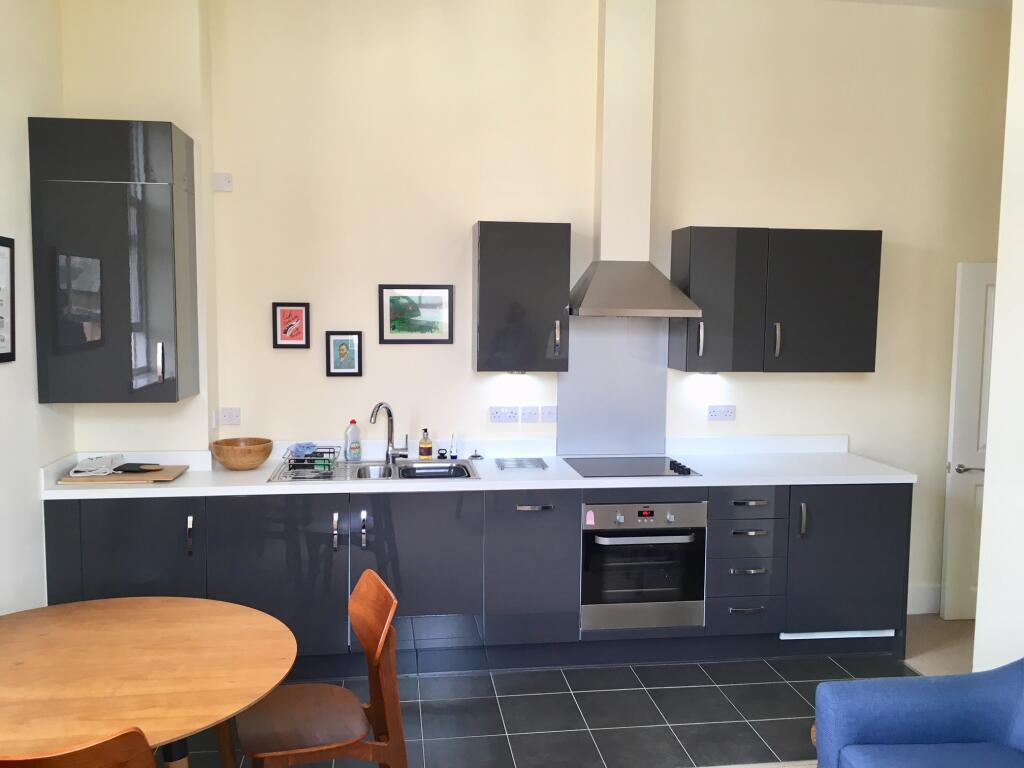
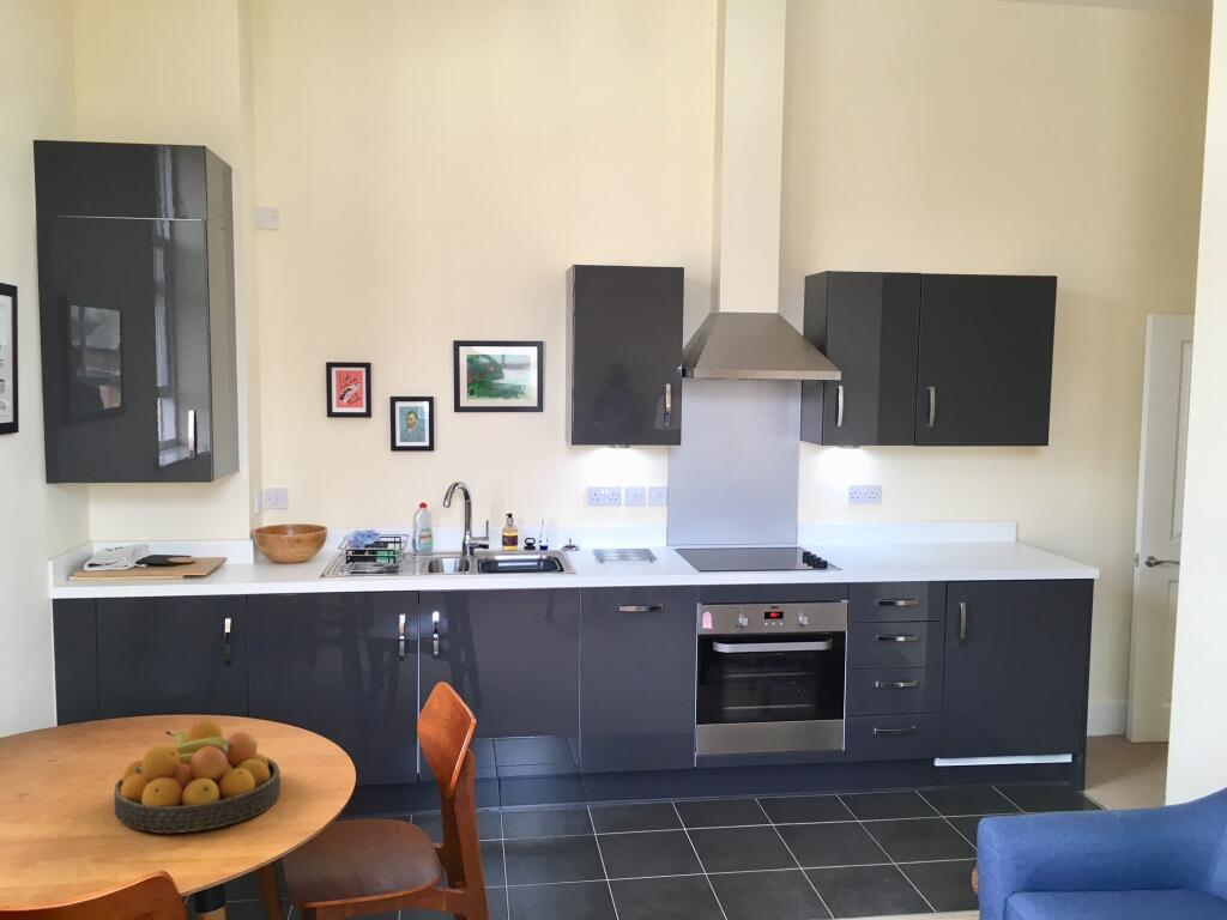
+ fruit bowl (199, 767)
